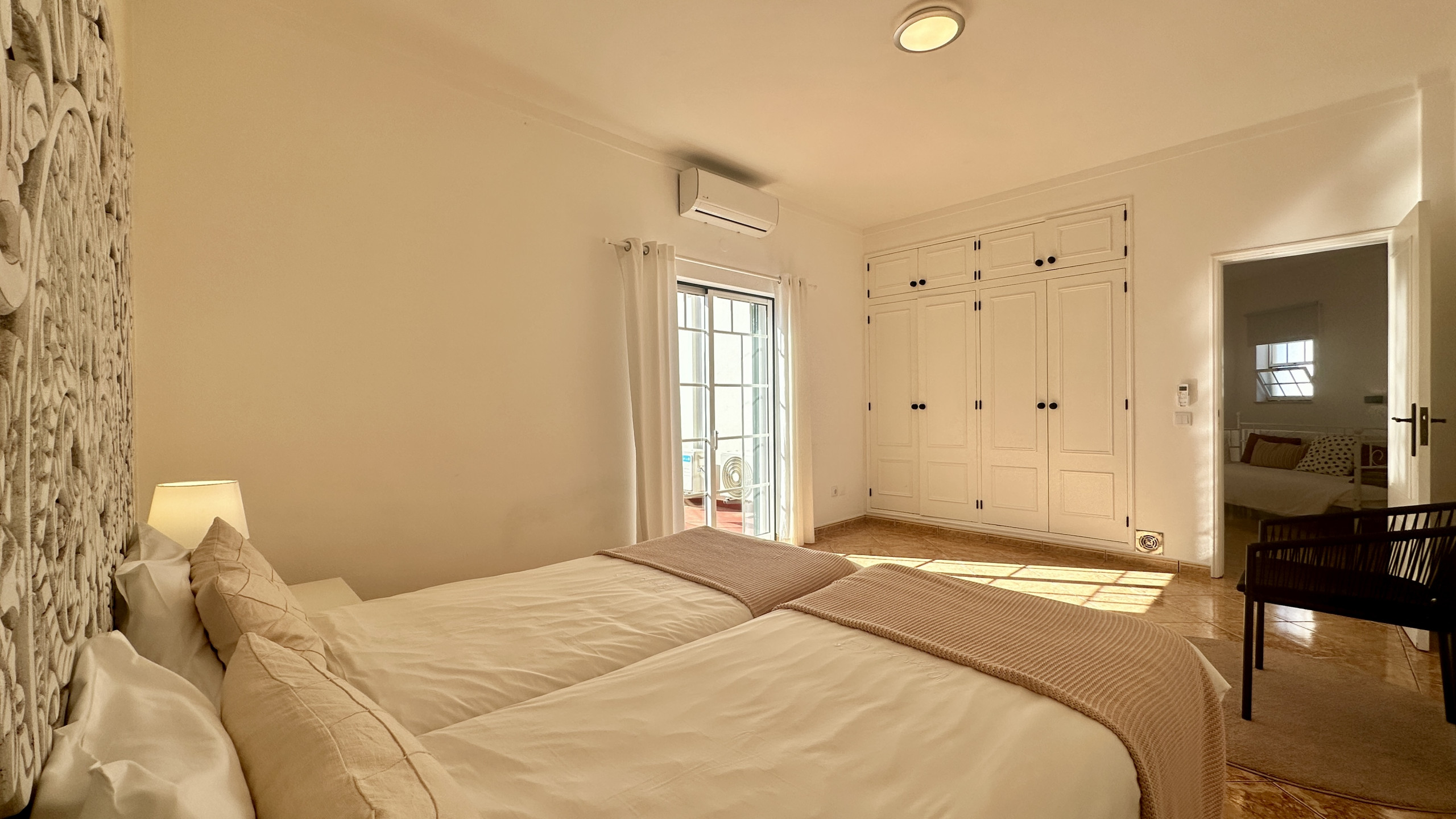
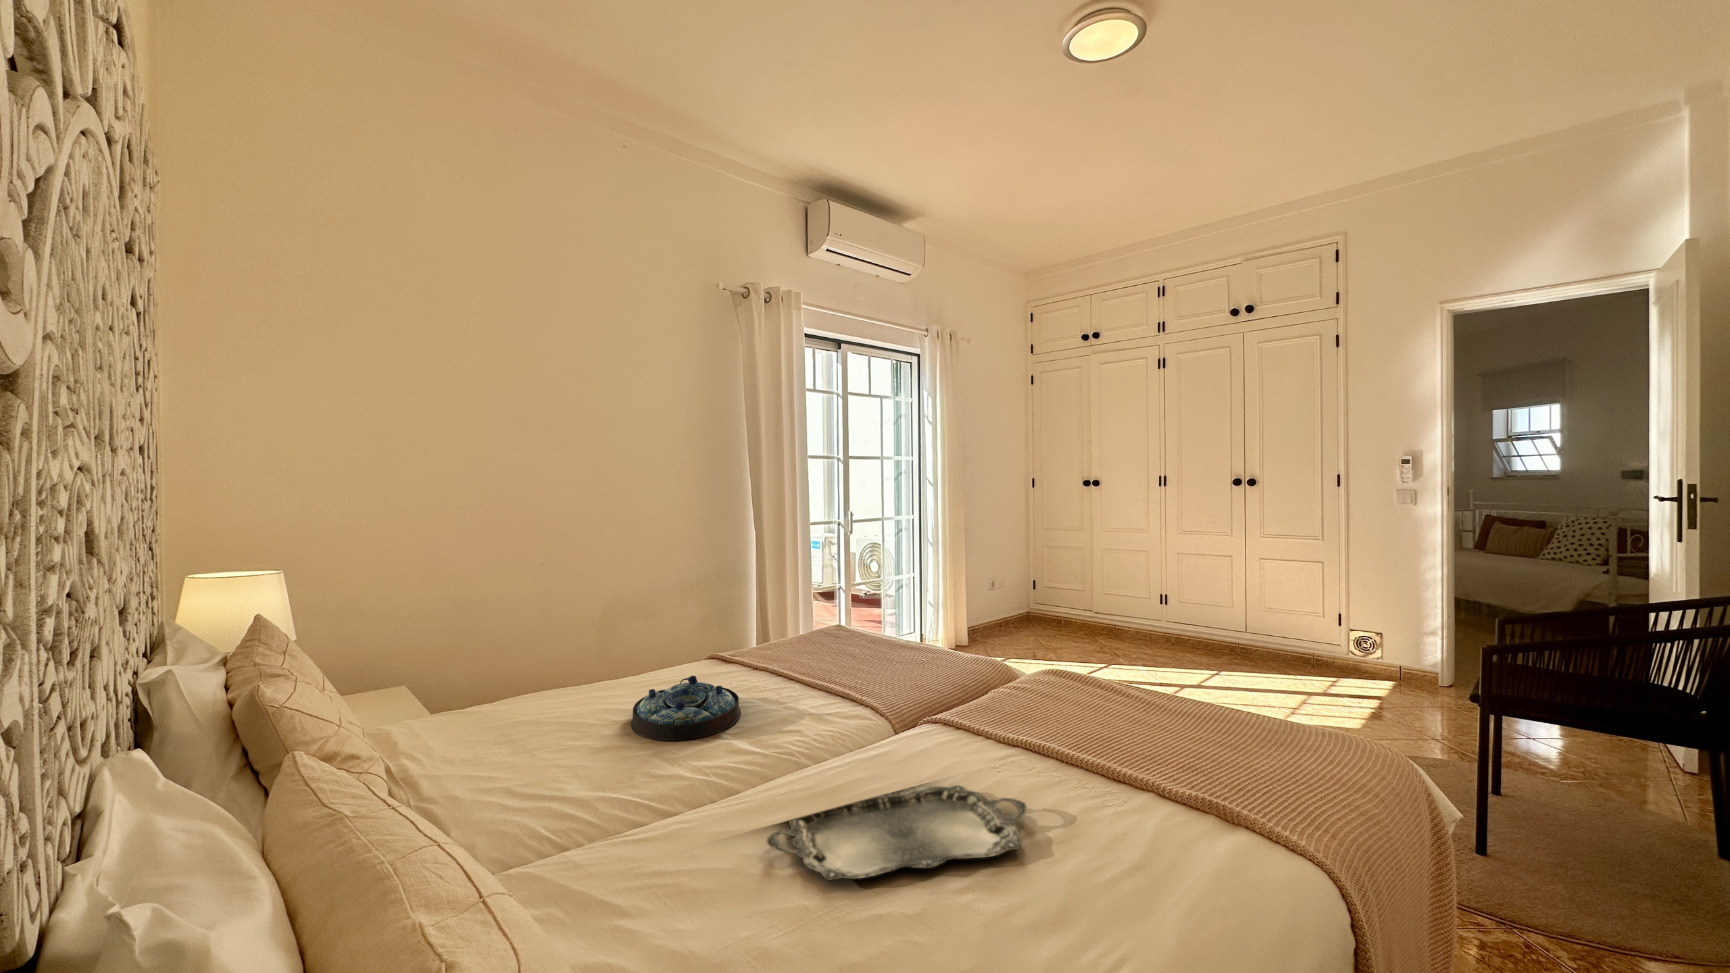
+ serving tray (902, 827)
+ serving tray (687, 702)
